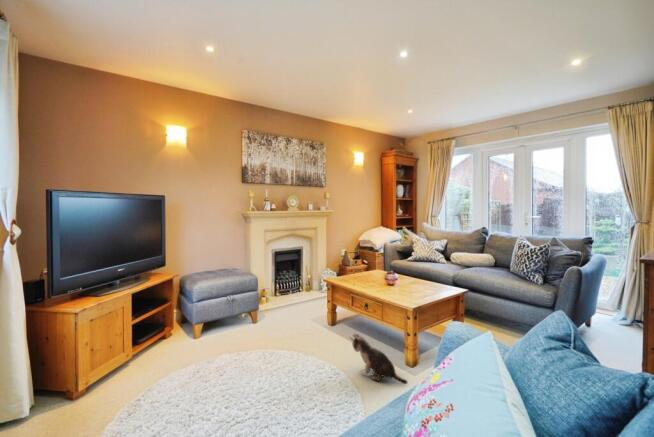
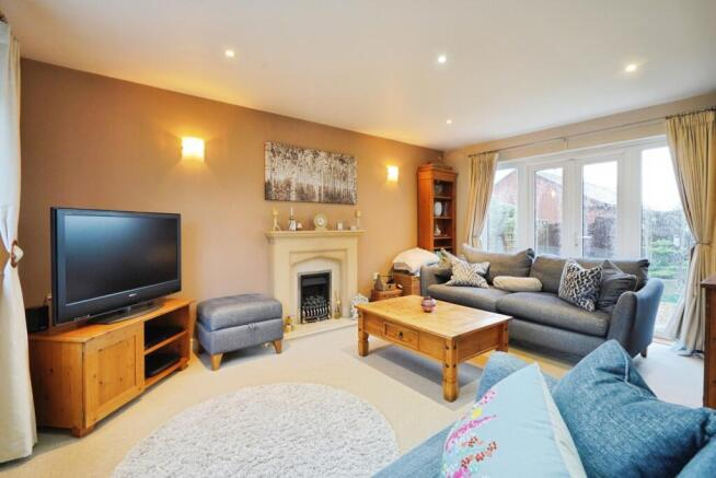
- plush toy (377, 358)
